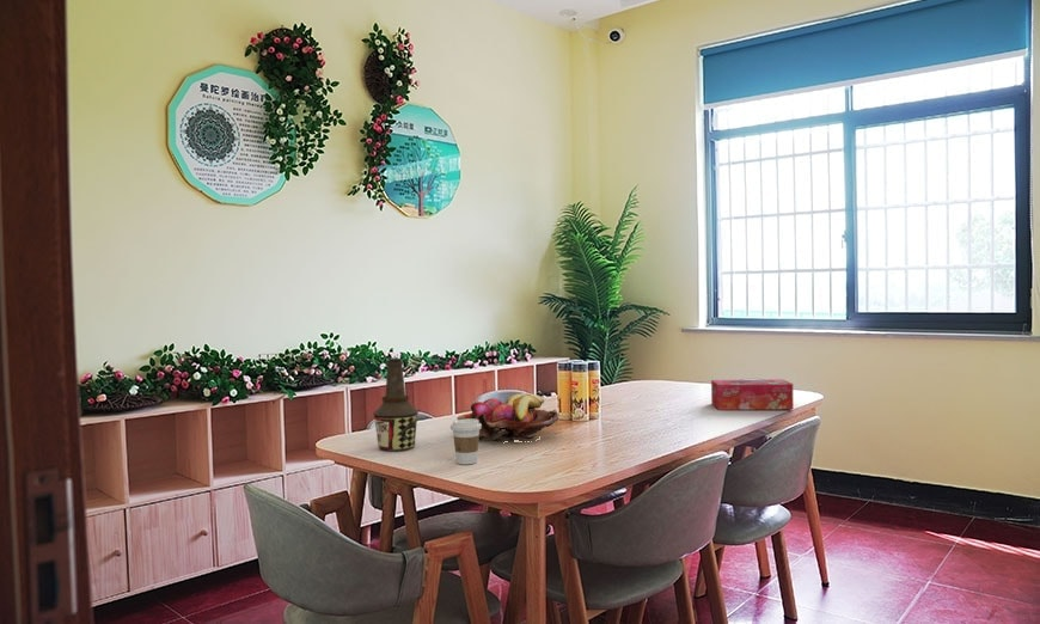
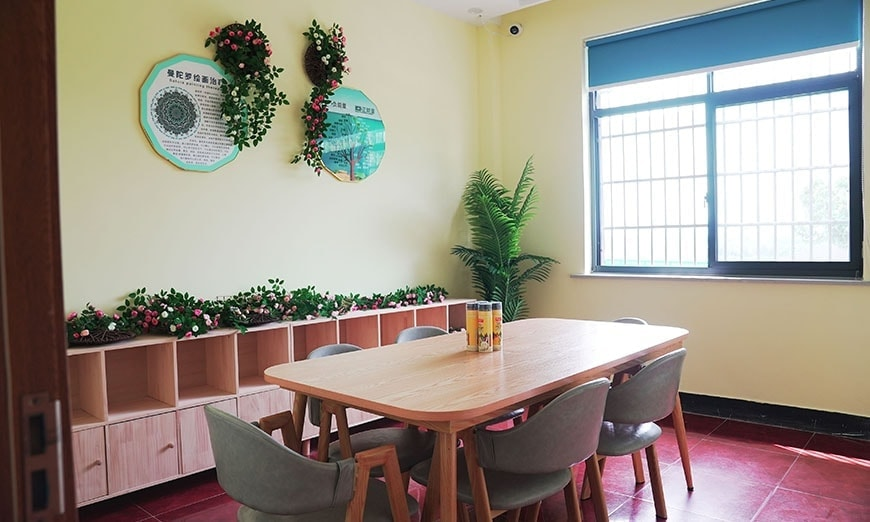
- fruit basket (509, 415)
- bottle (394, 403)
- tissue box (751, 393)
- coffee cup (466, 441)
